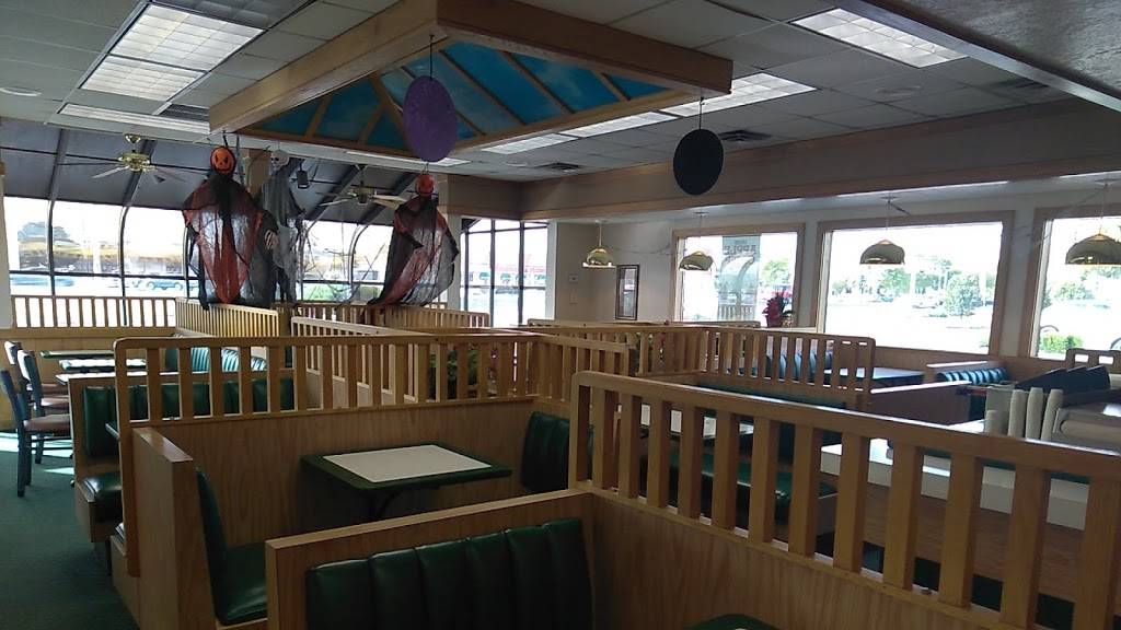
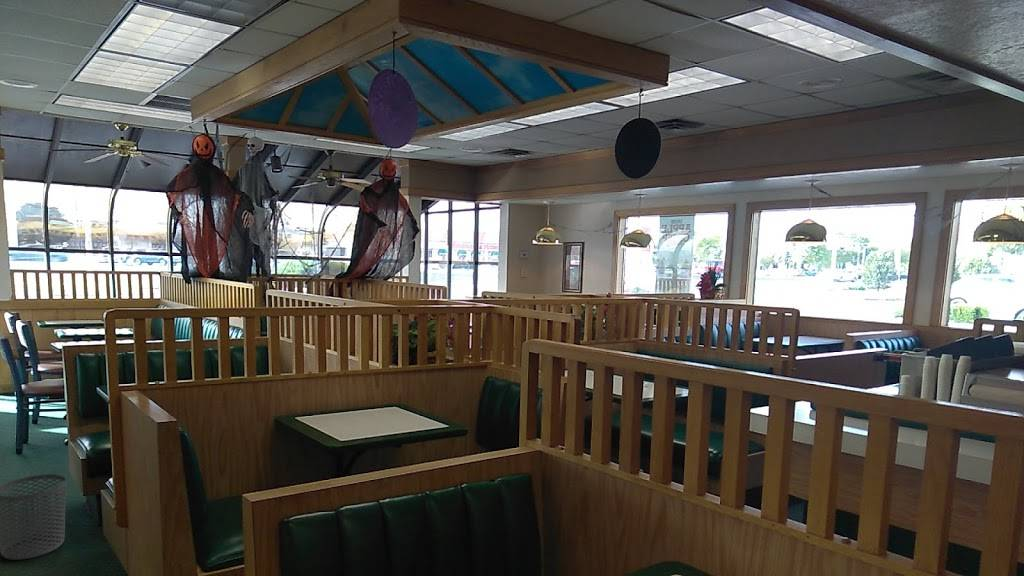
+ waste bin (32, 516)
